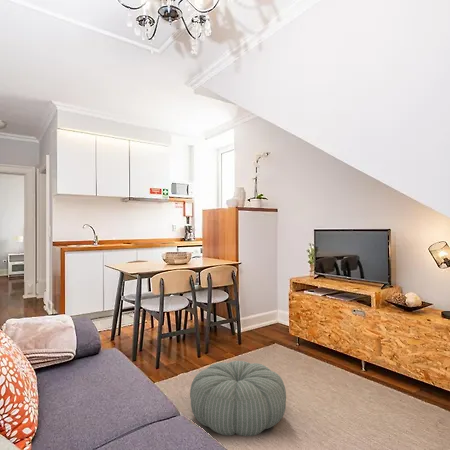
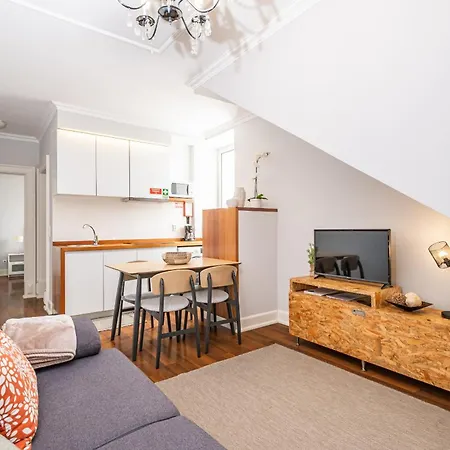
- pouf (238, 393)
